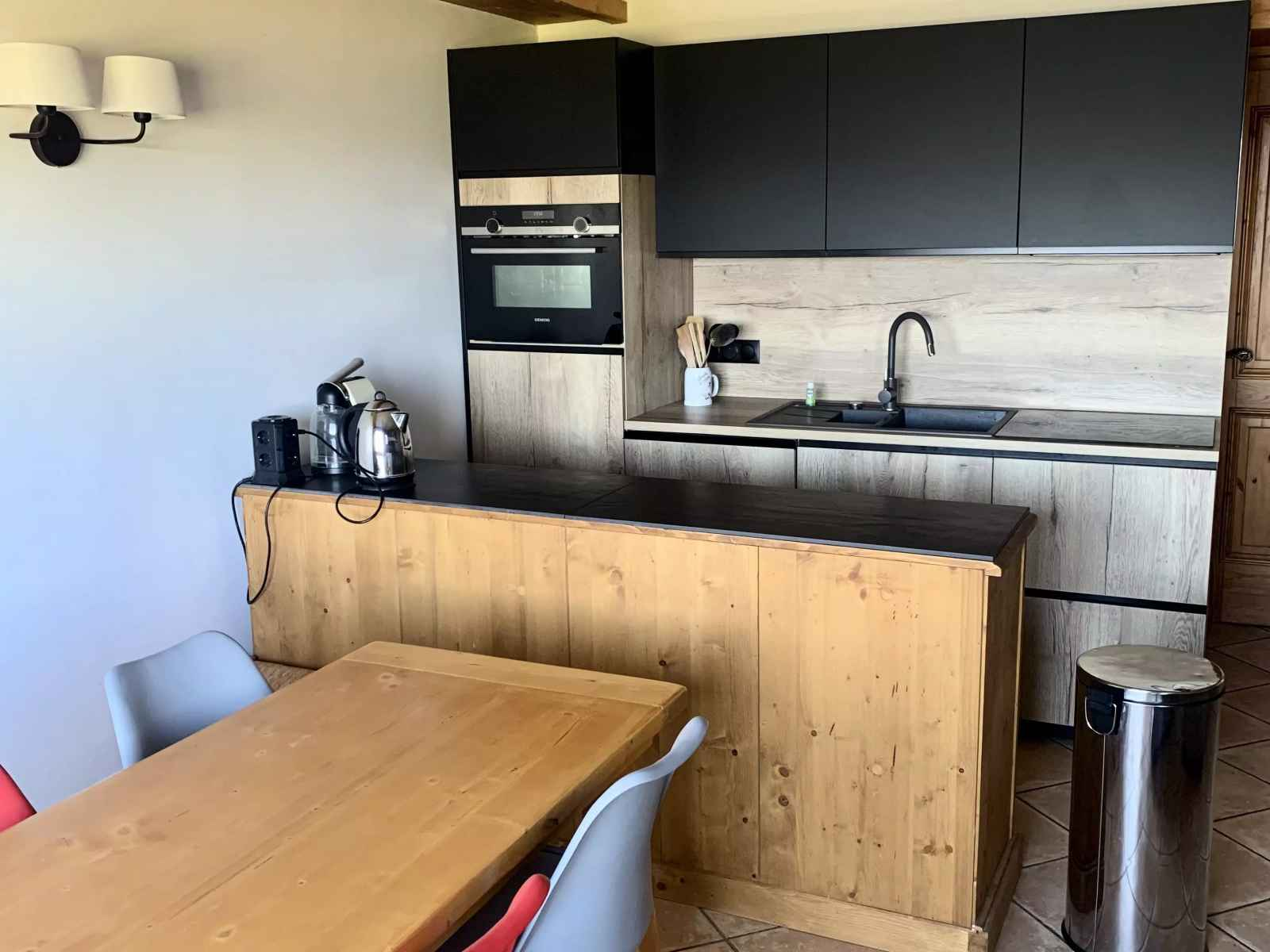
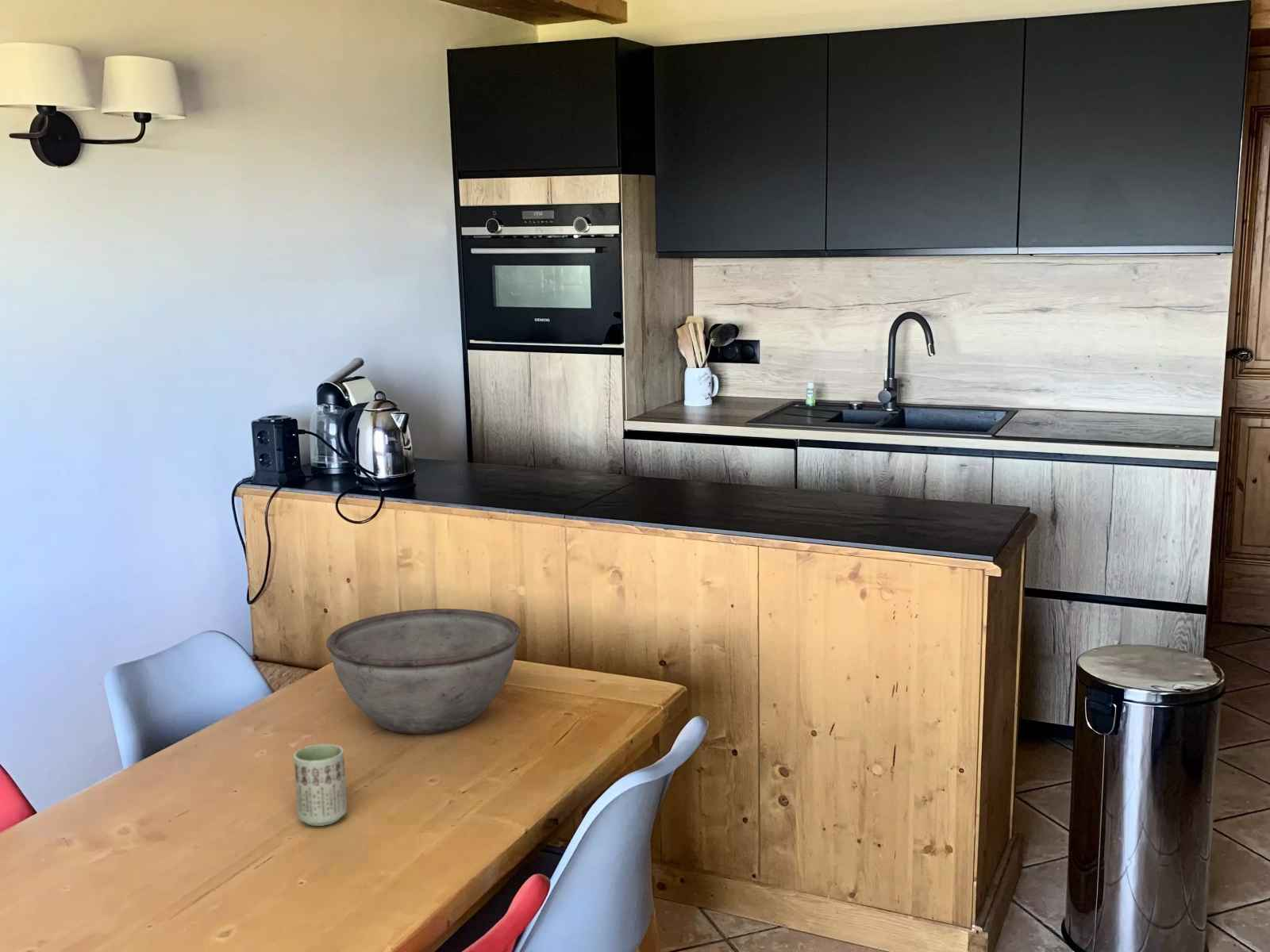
+ cup (321, 785)
+ bowl (426, 674)
